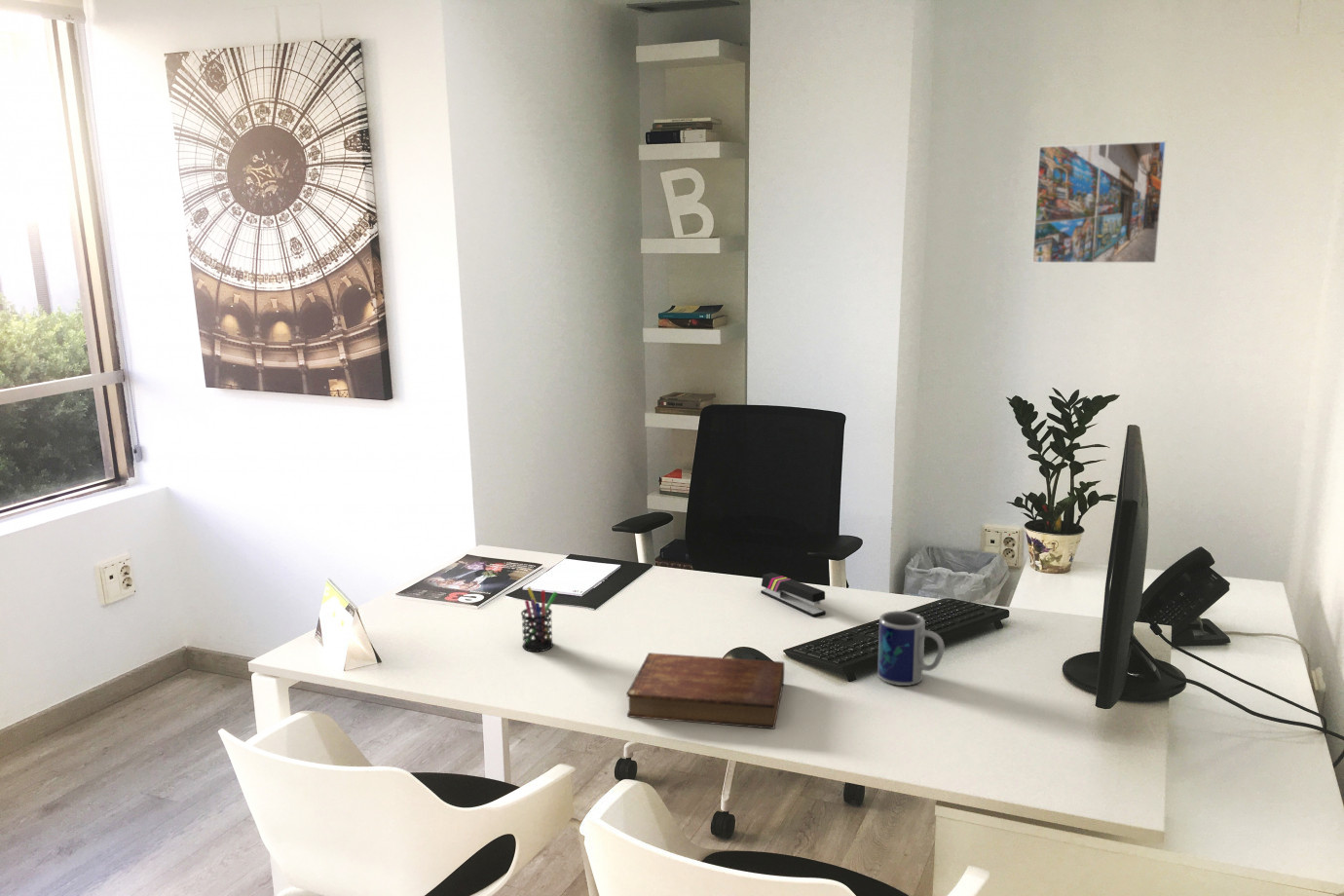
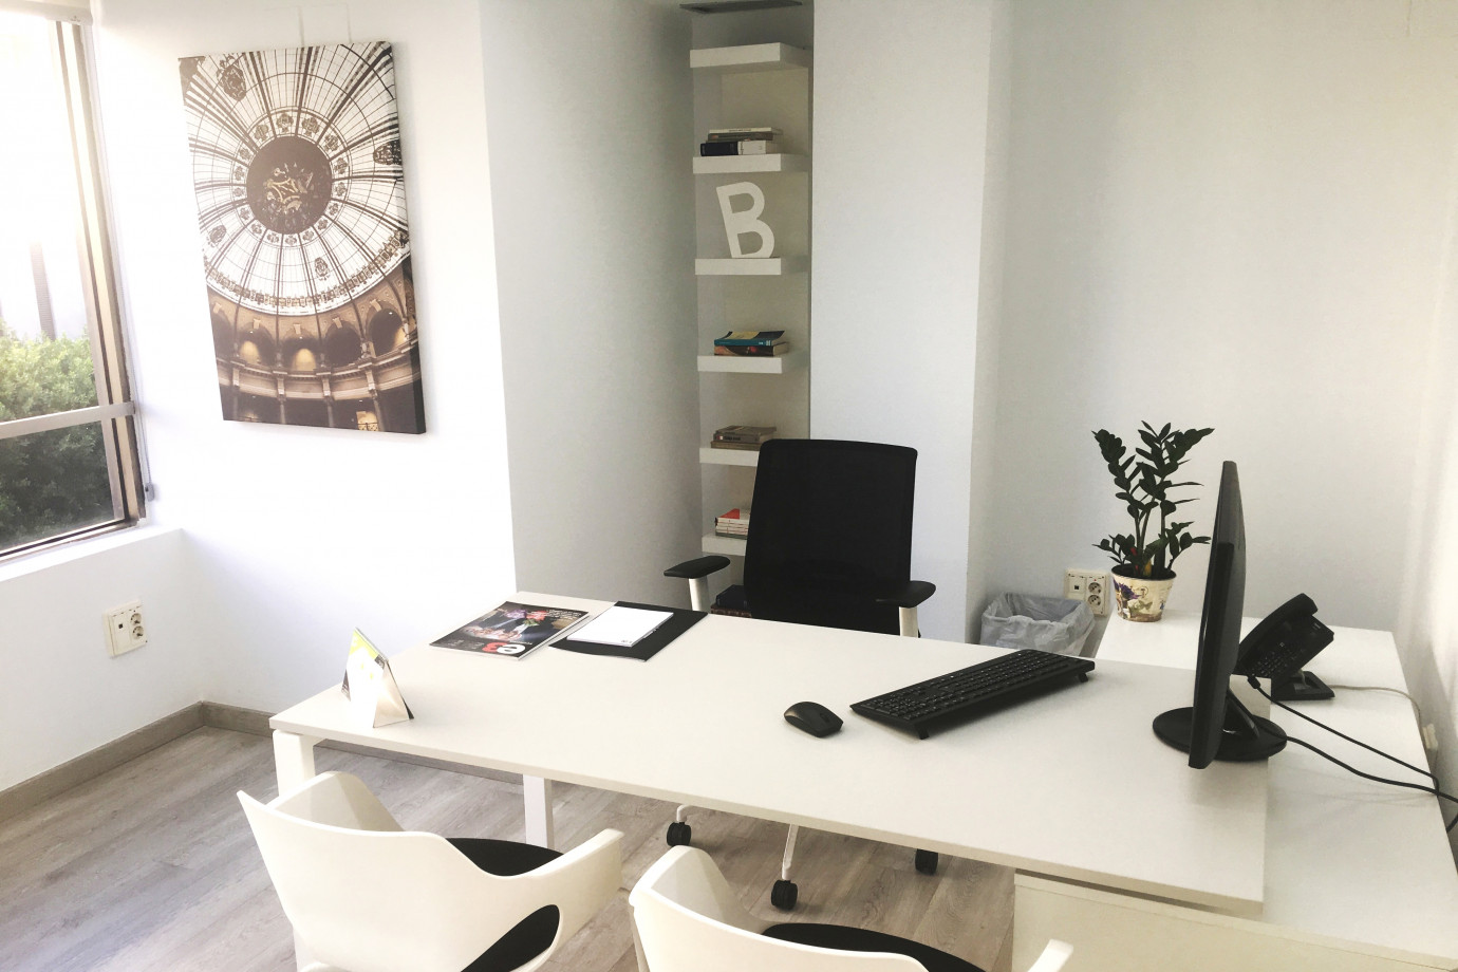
- pen holder (541, 616)
- bible (708, 687)
- mug (911, 650)
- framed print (1097, 204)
- stapler (792, 591)
